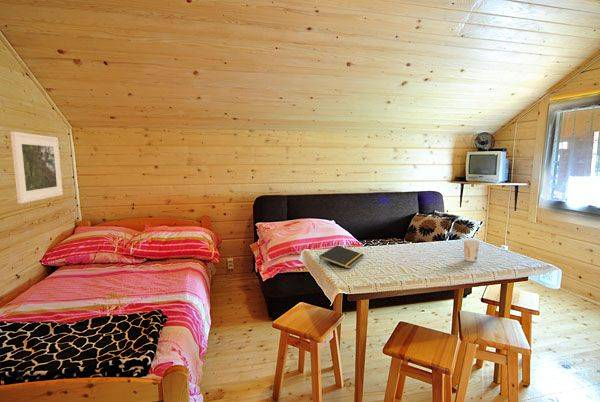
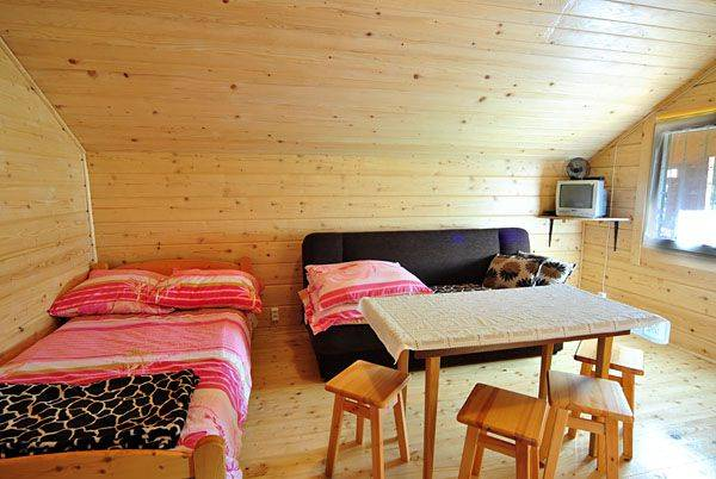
- cup (471, 250)
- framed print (39, 167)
- notepad (342, 256)
